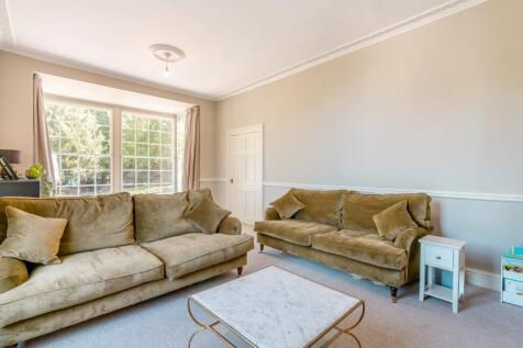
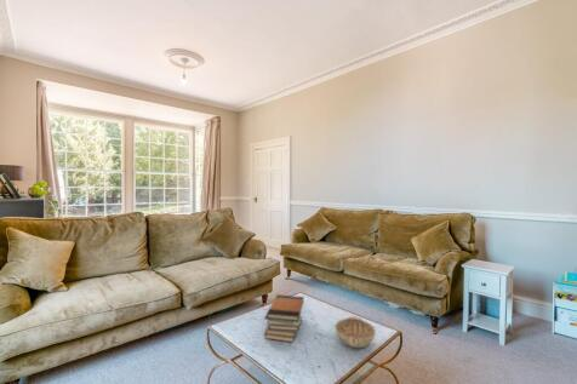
+ decorative bowl (354, 334)
+ book stack (285, 316)
